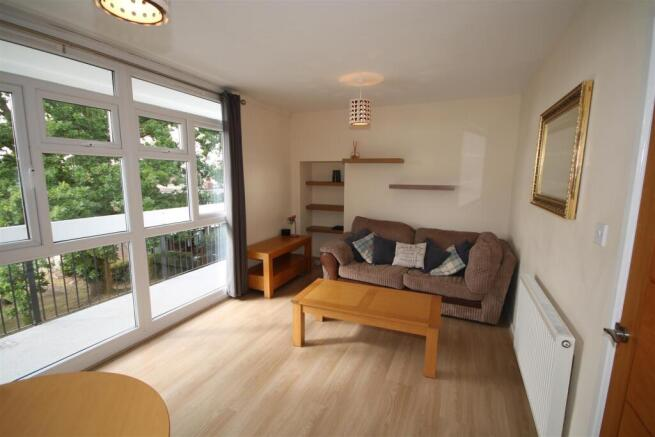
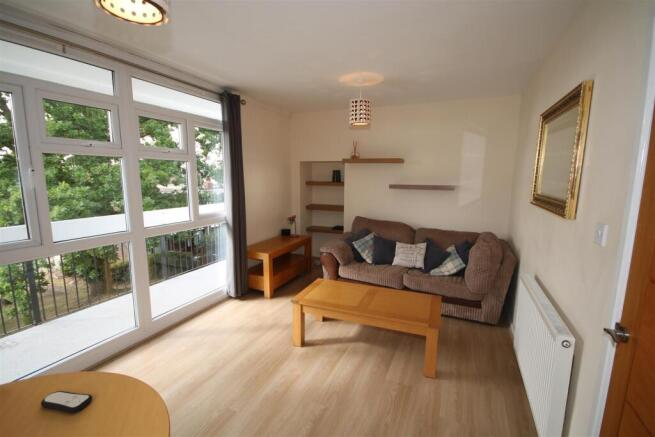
+ remote control (66, 400)
